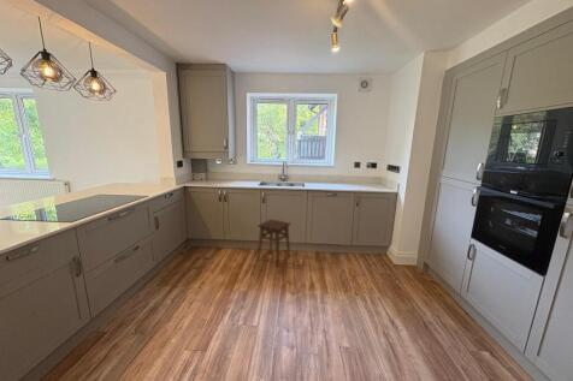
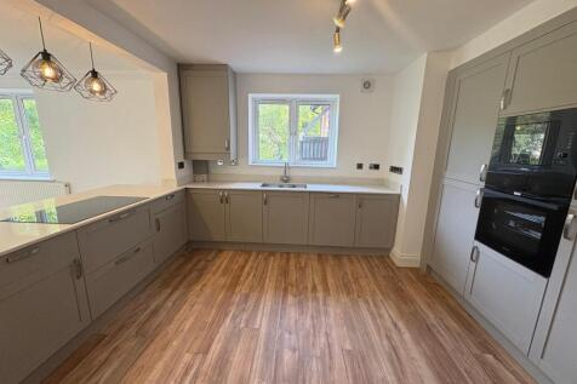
- stool (273, 240)
